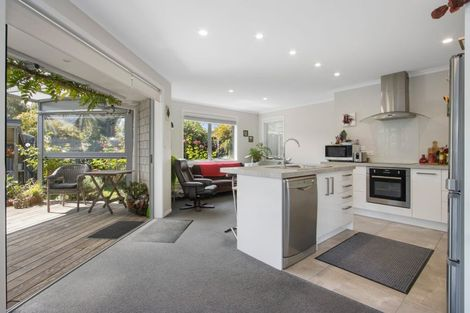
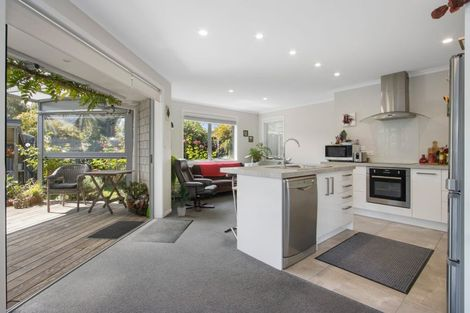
+ indoor plant (182, 199)
